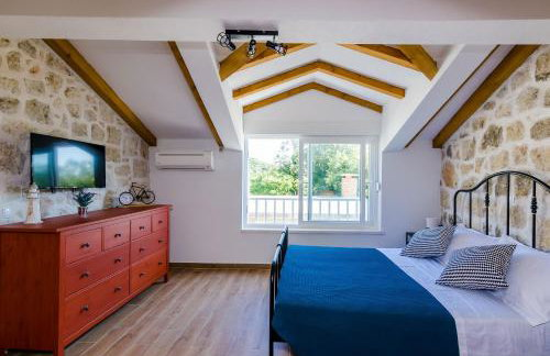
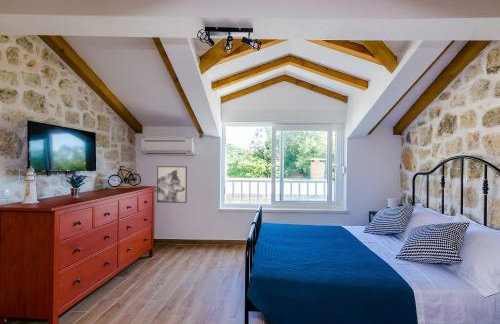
+ wall art (172, 184)
